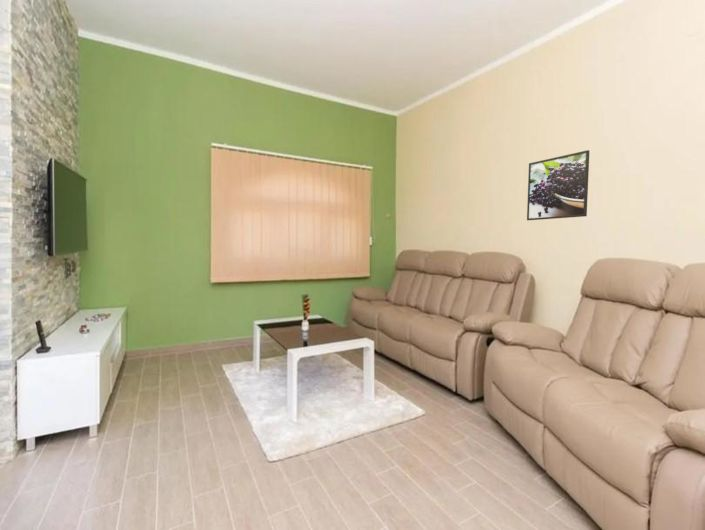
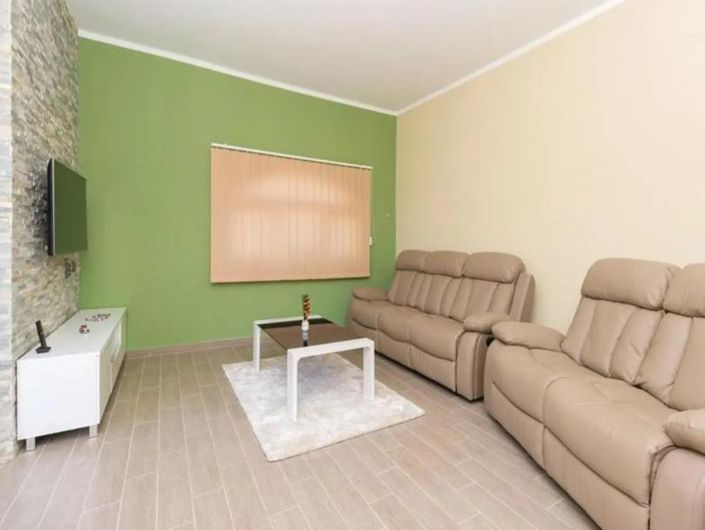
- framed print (555, 188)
